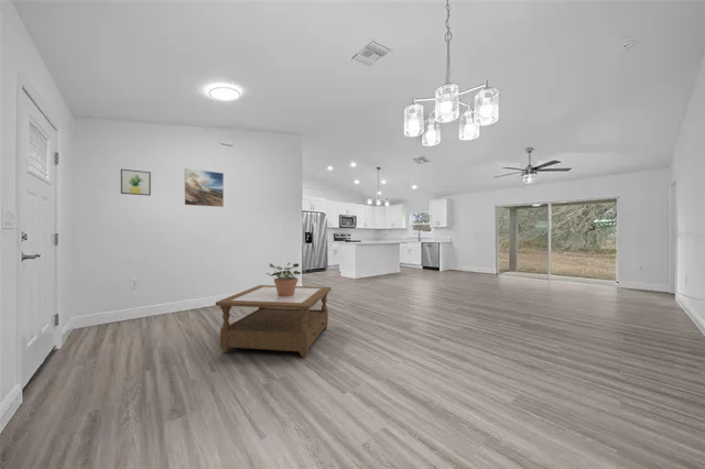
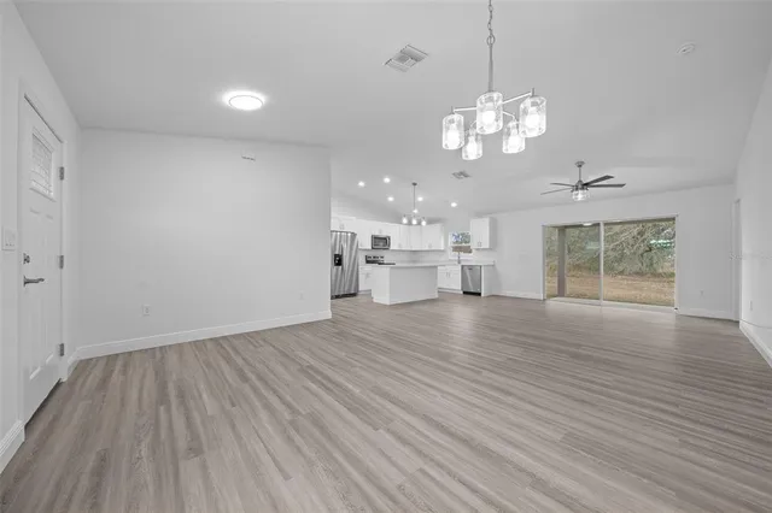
- coffee table (280, 316)
- wall art (135, 182)
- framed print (204, 188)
- potted plant (283, 279)
